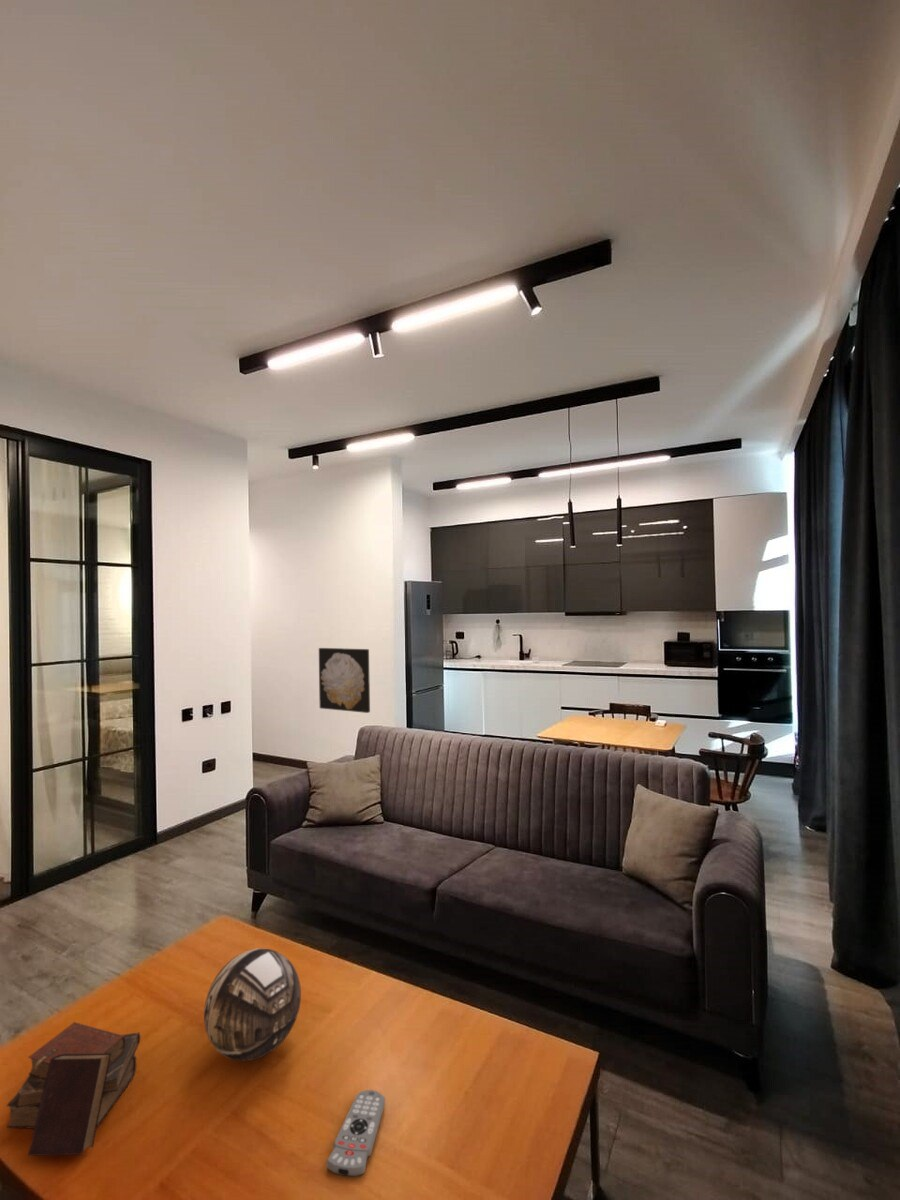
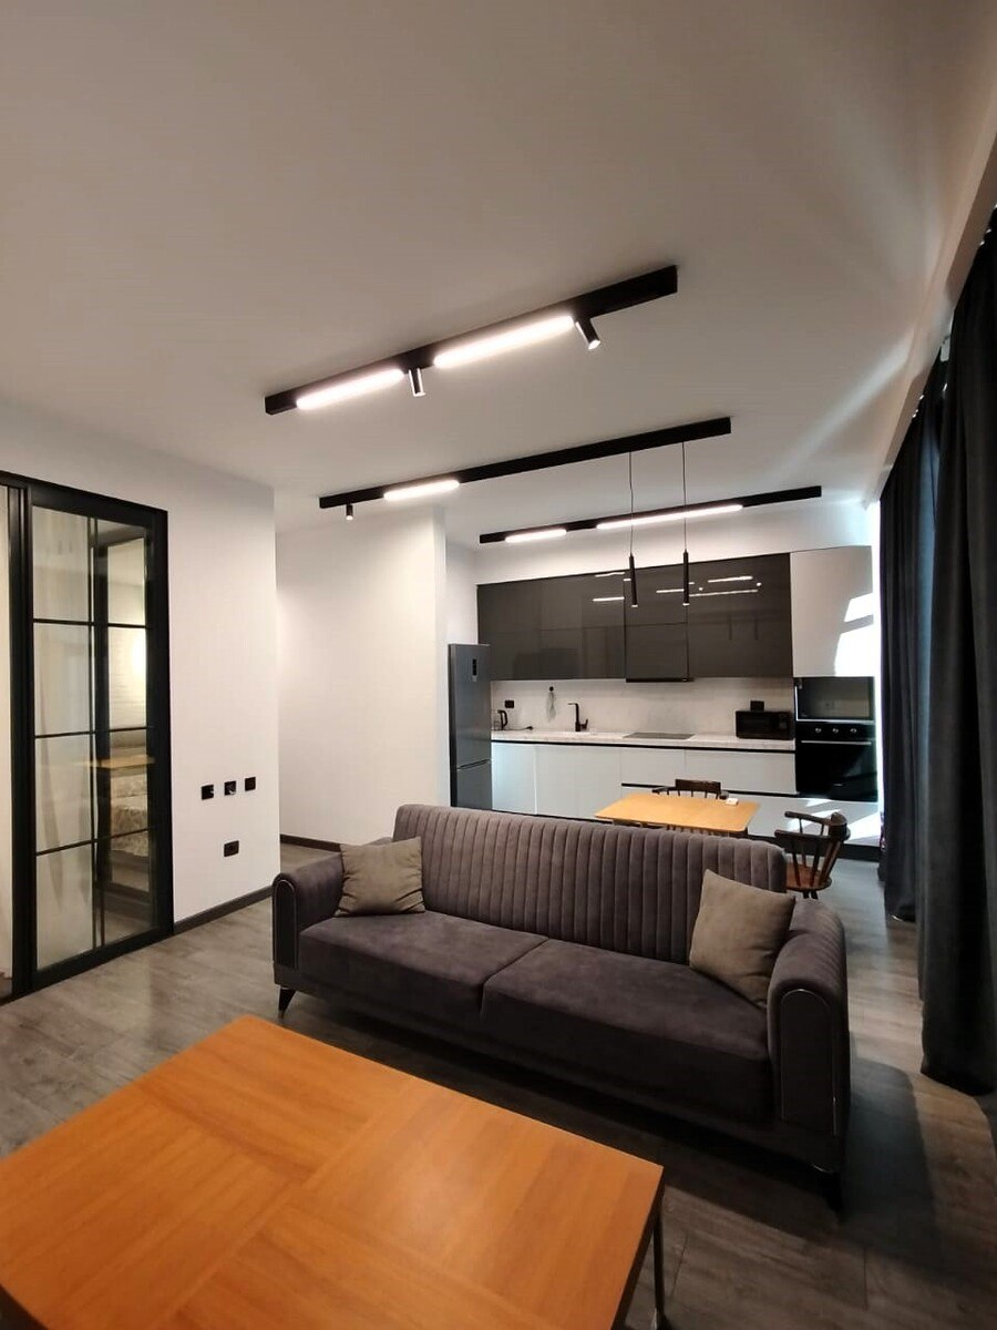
- book (71, 1071)
- remote control (359, 1130)
- wall art (343, 679)
- decorative bowl (253, 1002)
